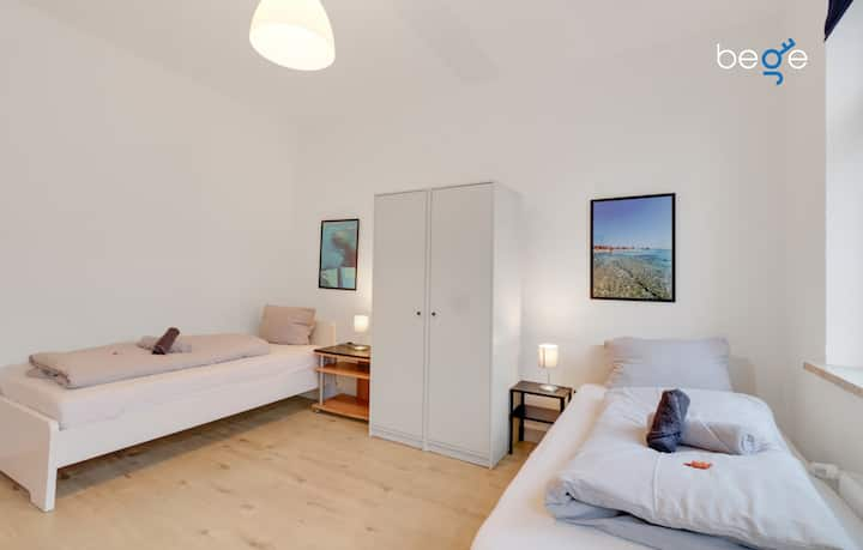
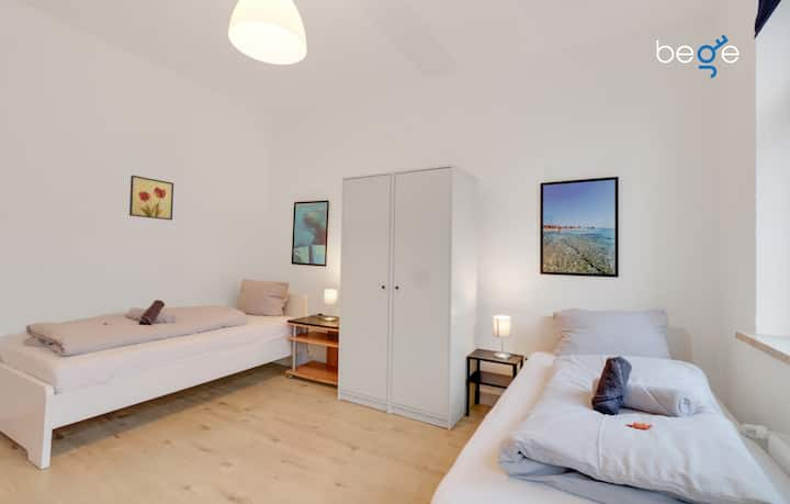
+ wall art (151, 198)
